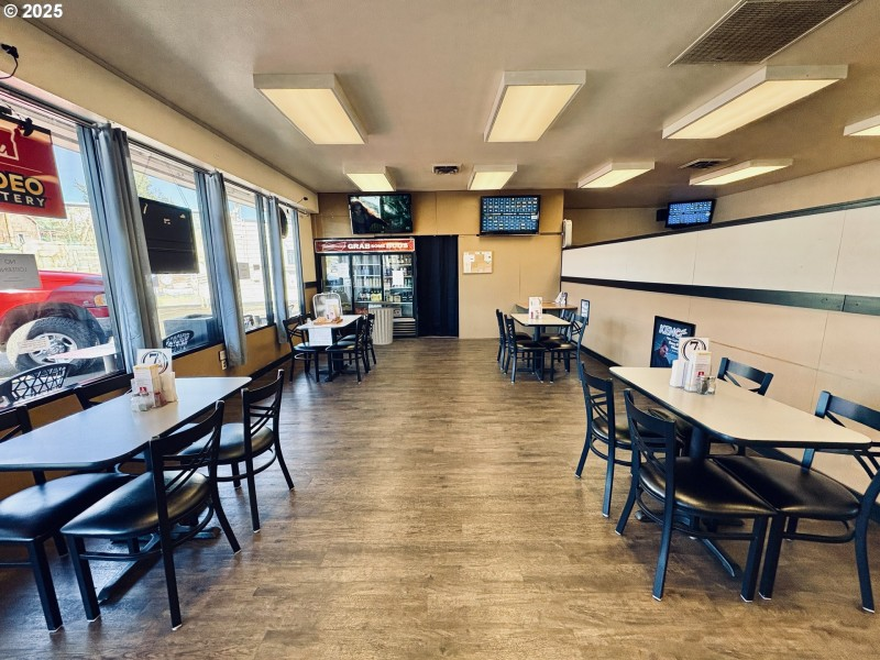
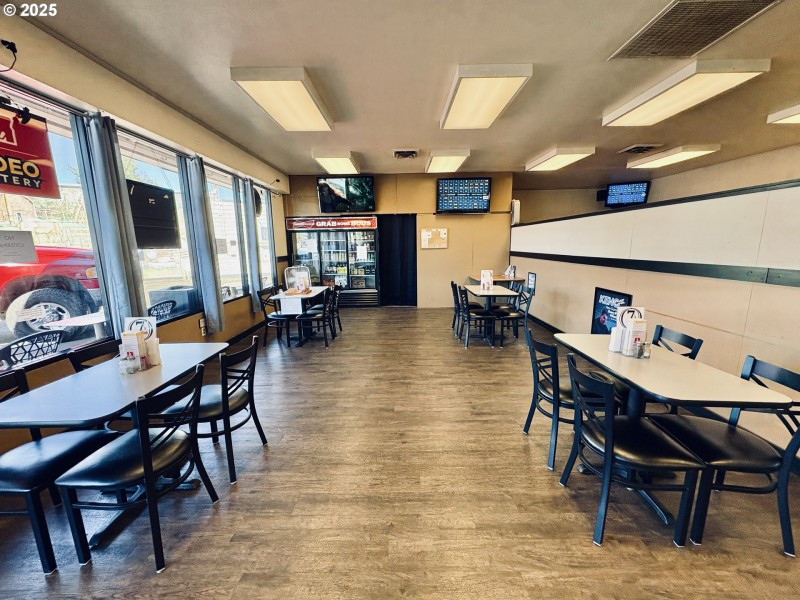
- trash can (381, 321)
